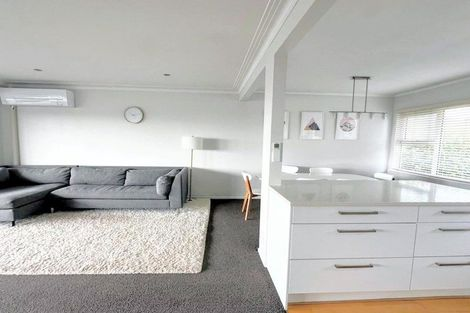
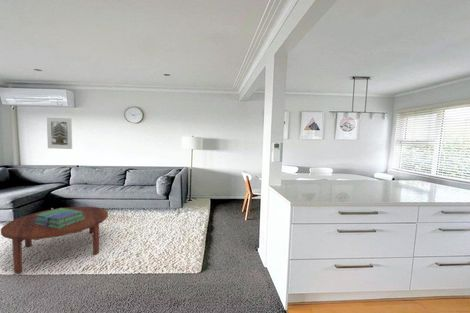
+ stack of books (60, 217)
+ coffee table (61, 234)
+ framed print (59, 133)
